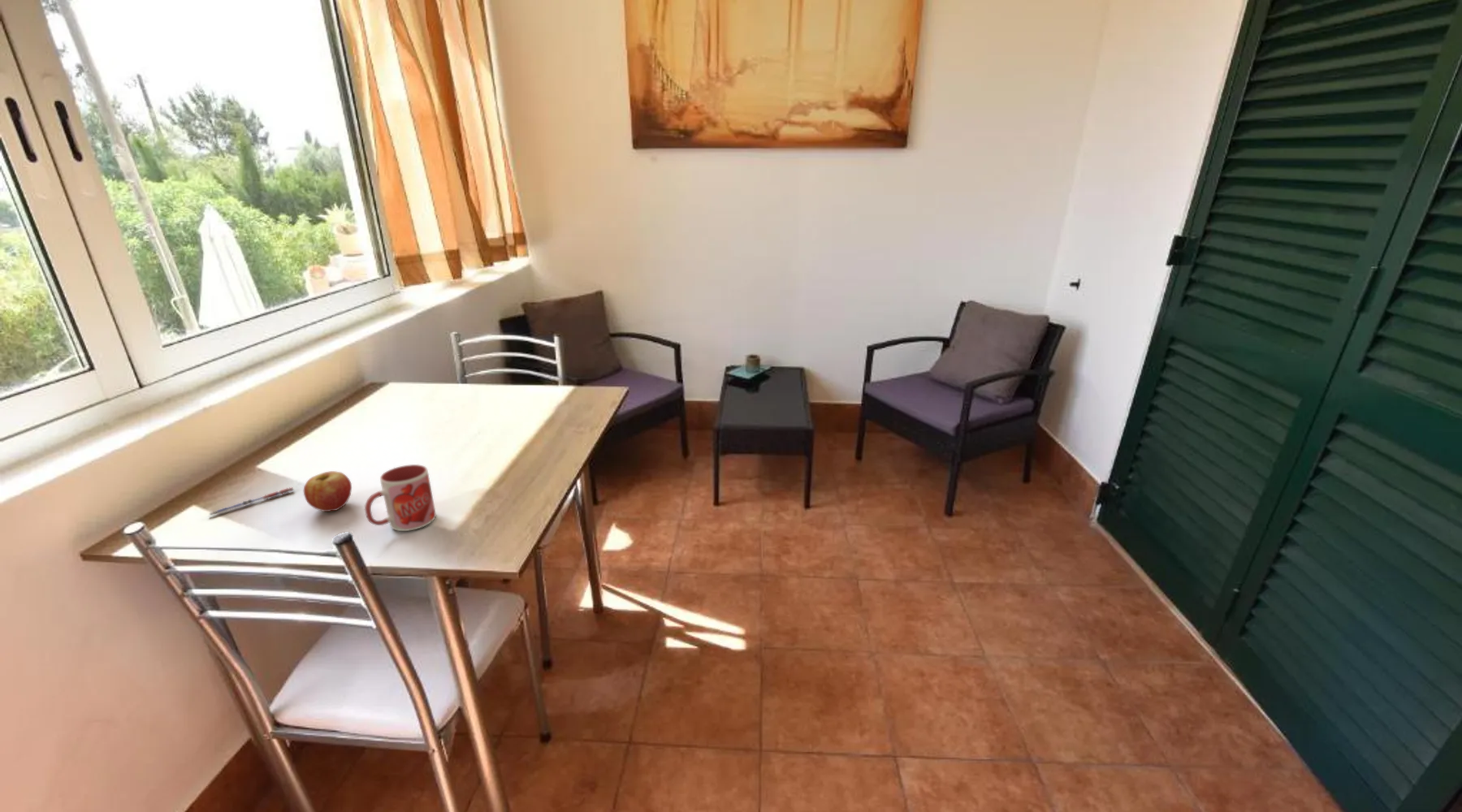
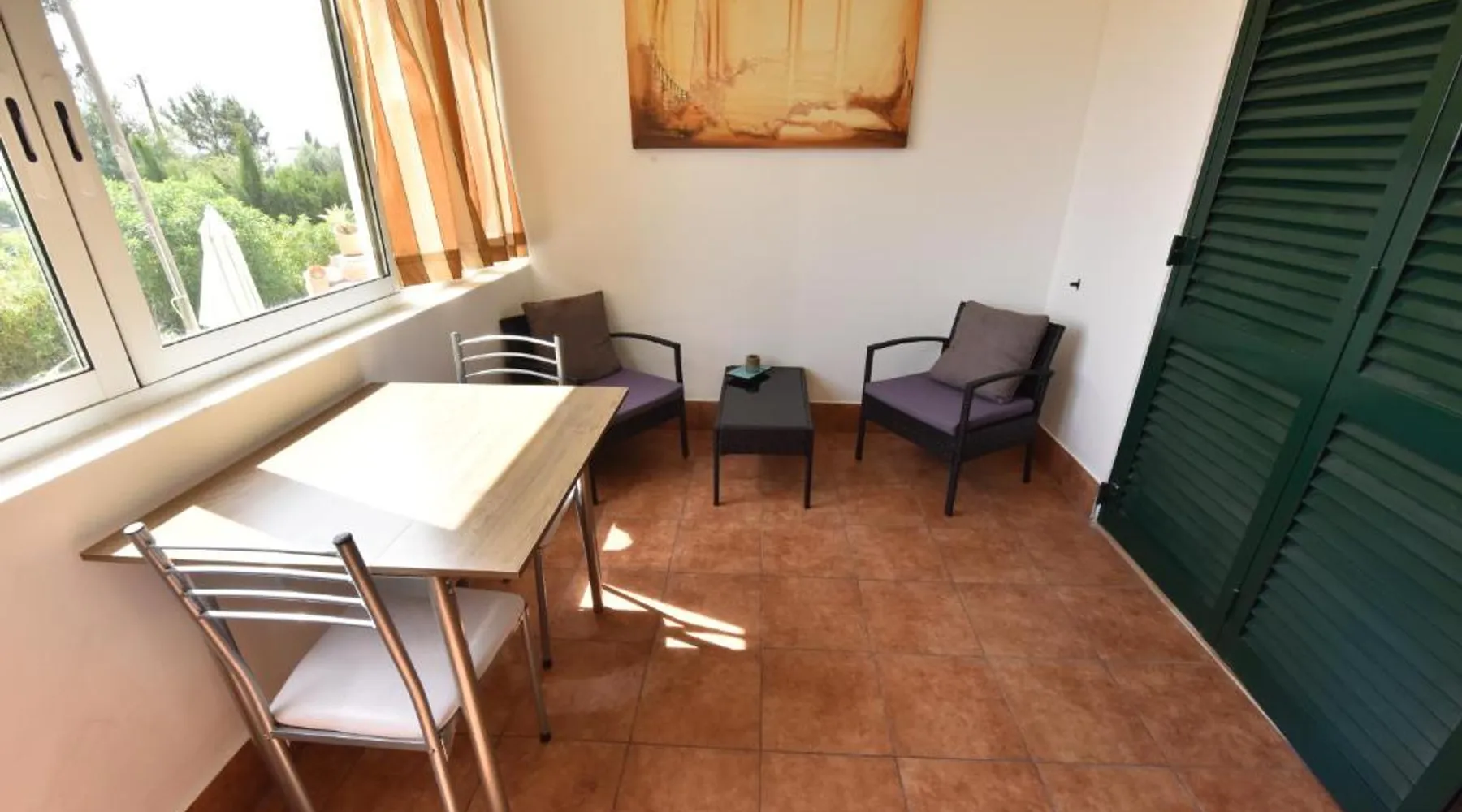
- fruit (328, 490)
- pen (253, 500)
- mug (398, 500)
